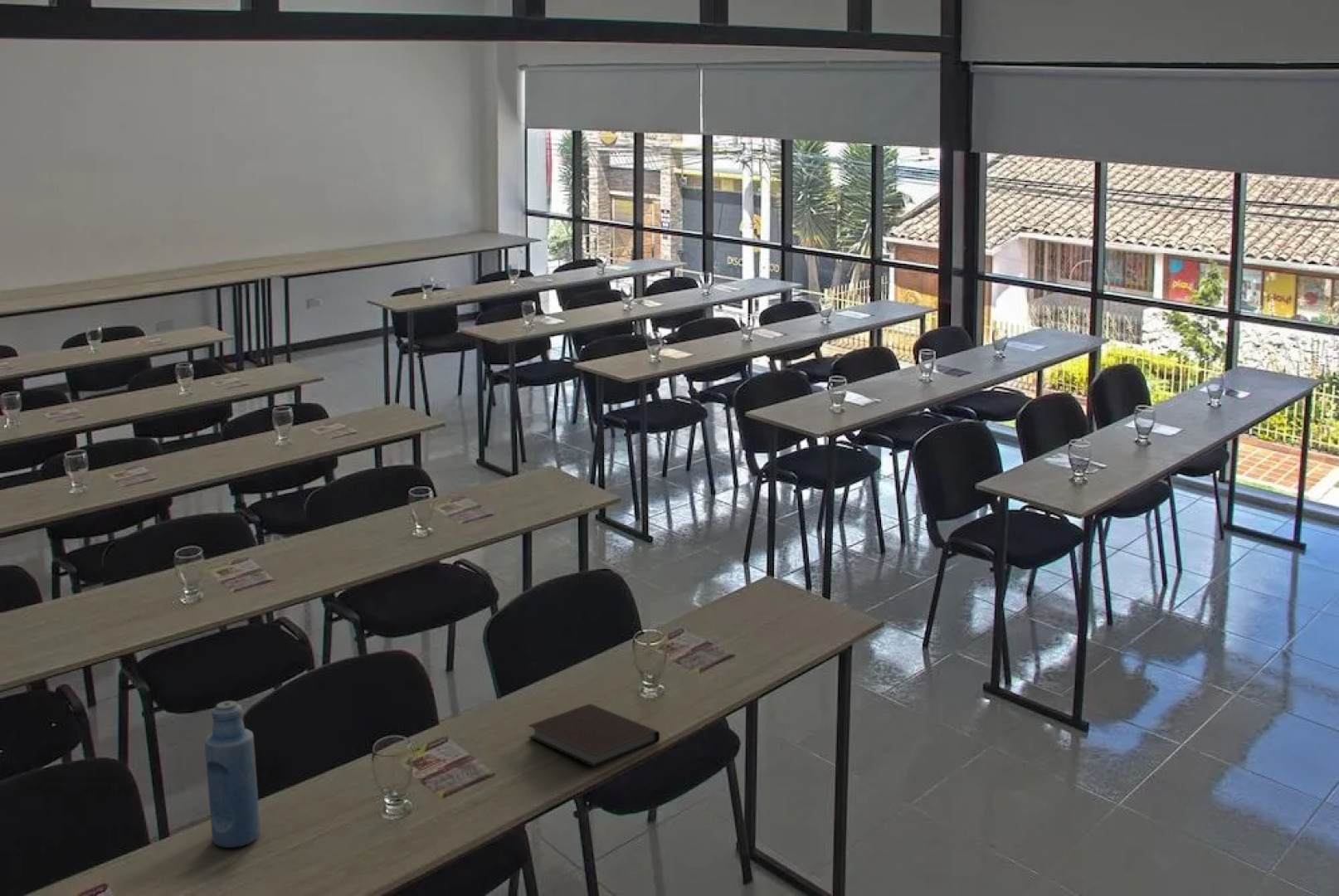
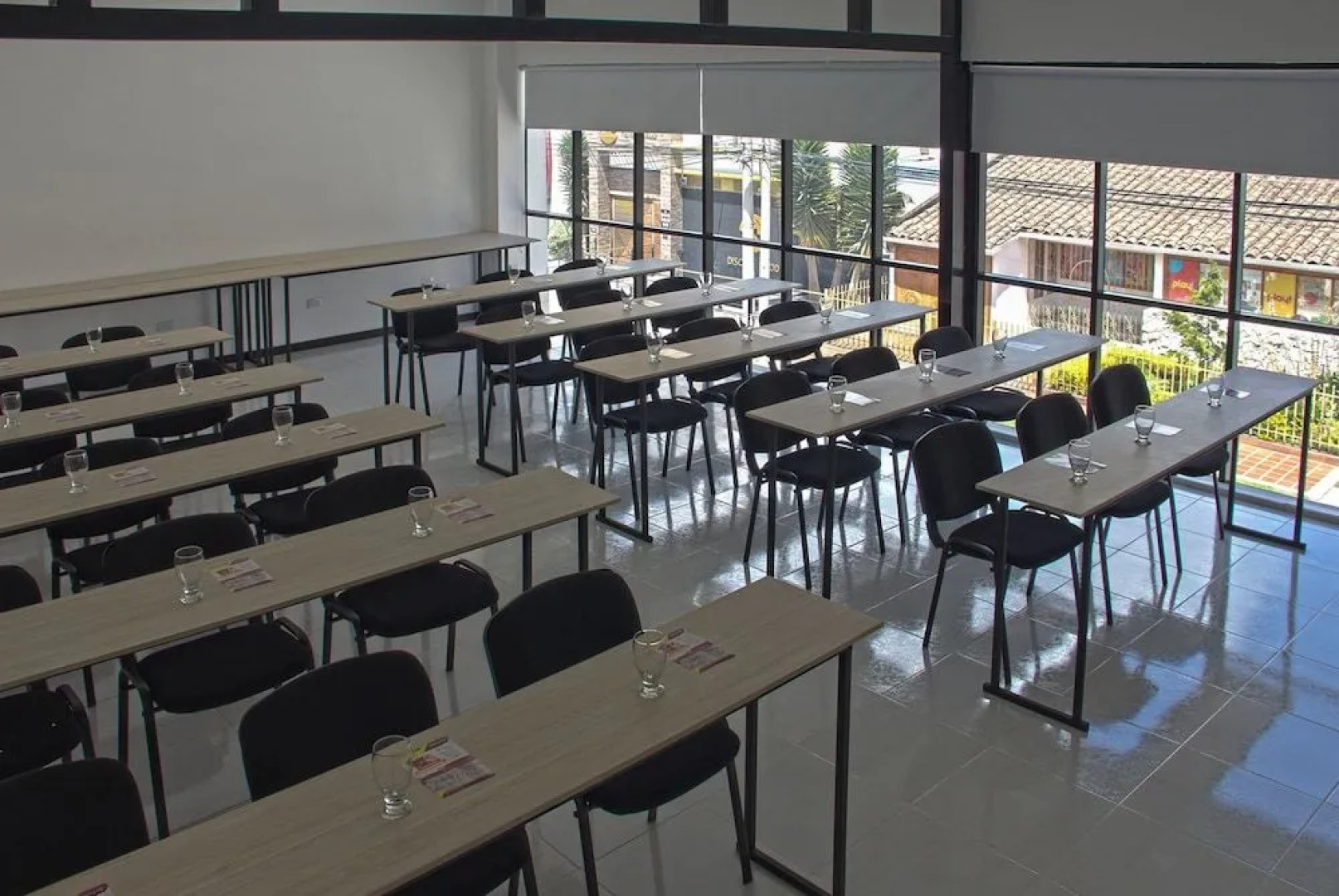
- notebook (593, 733)
- bottle (231, 771)
